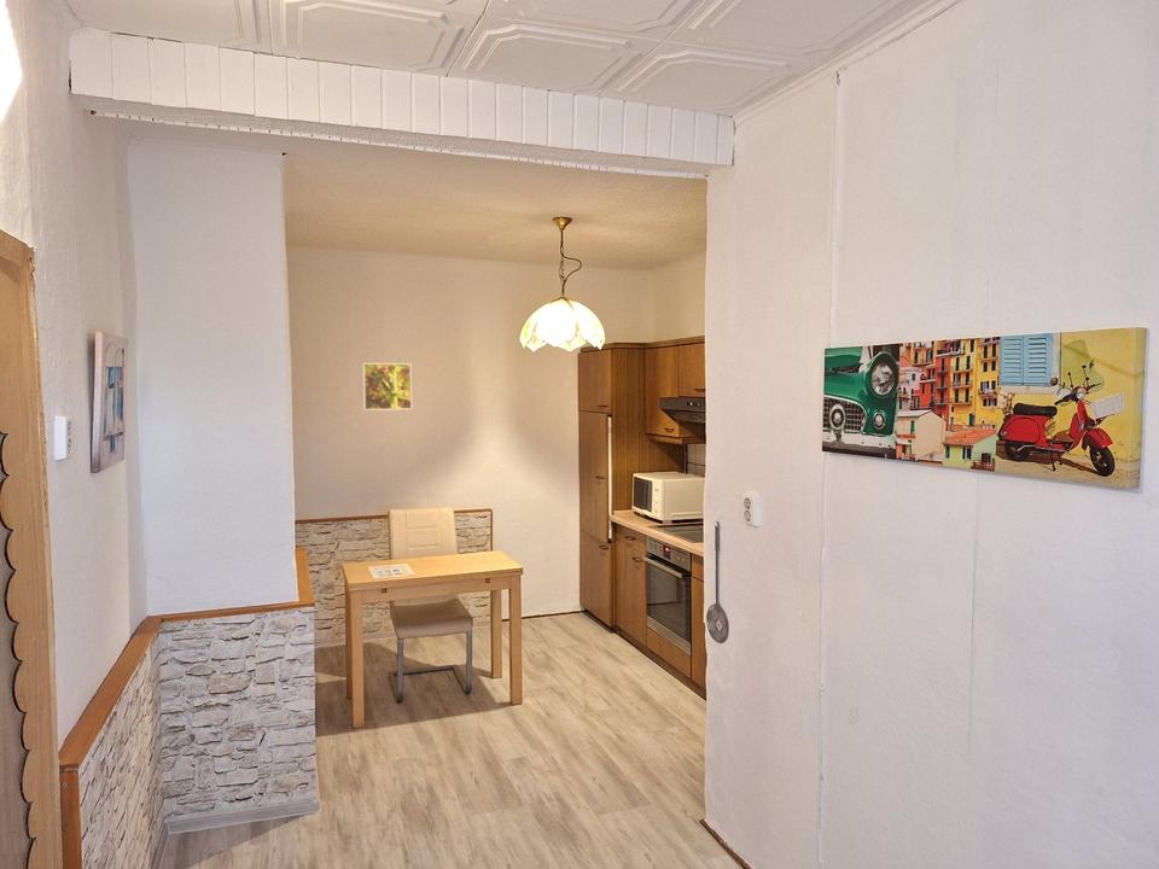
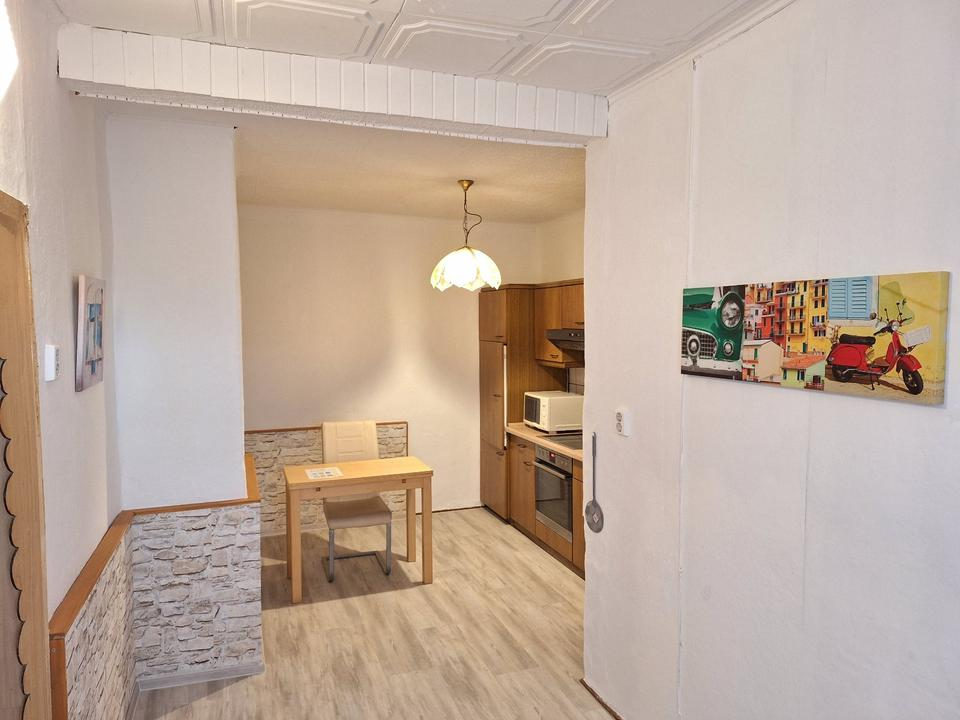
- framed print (388, 386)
